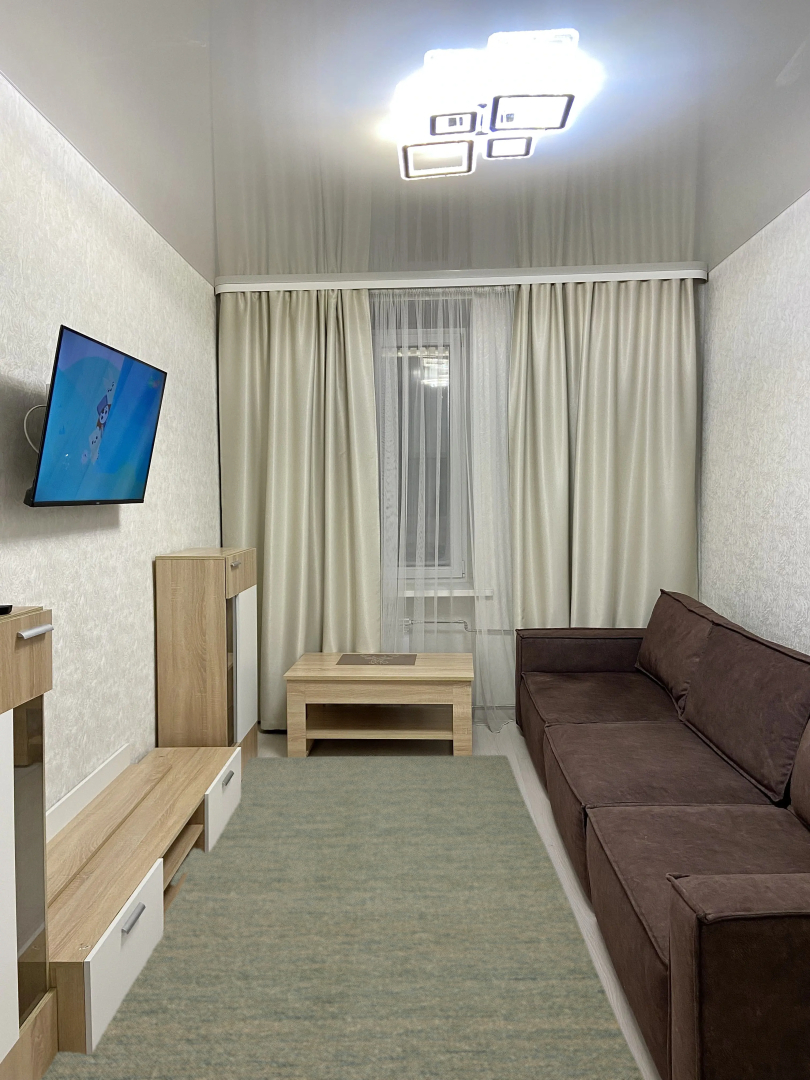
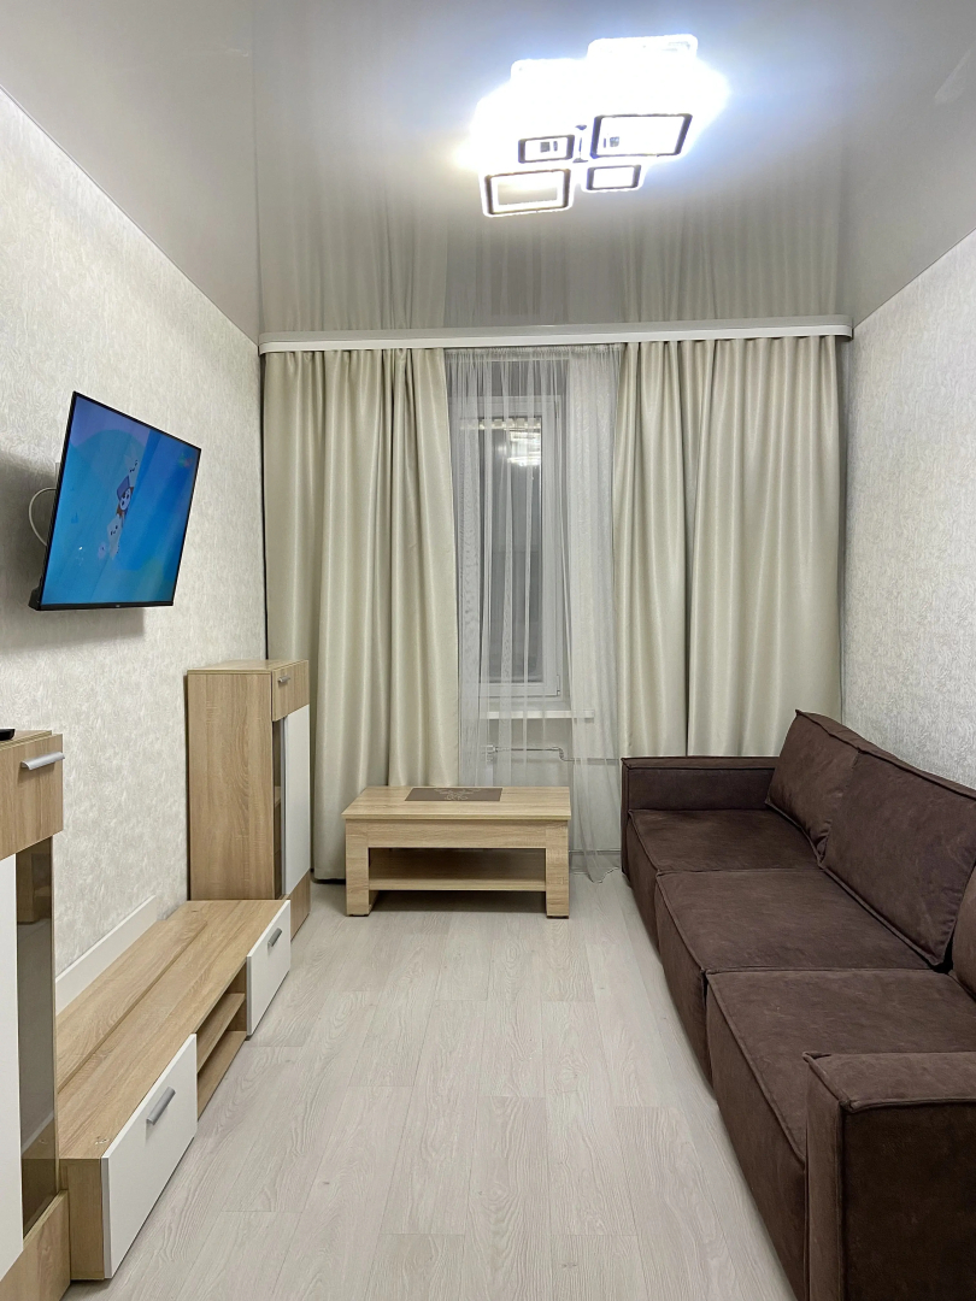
- rug (336, 861)
